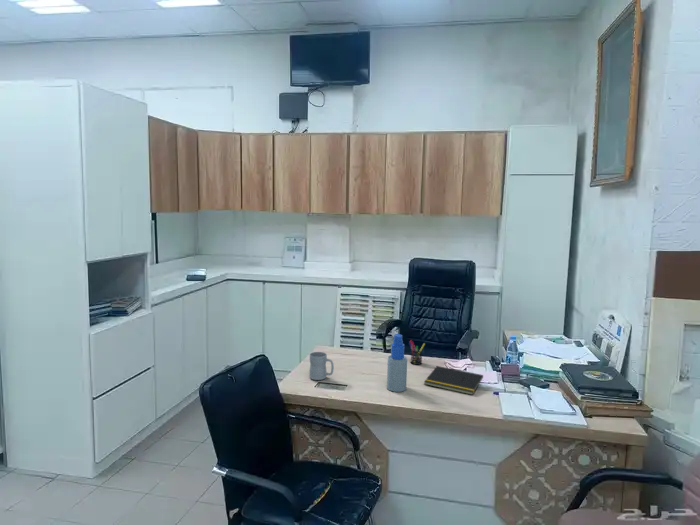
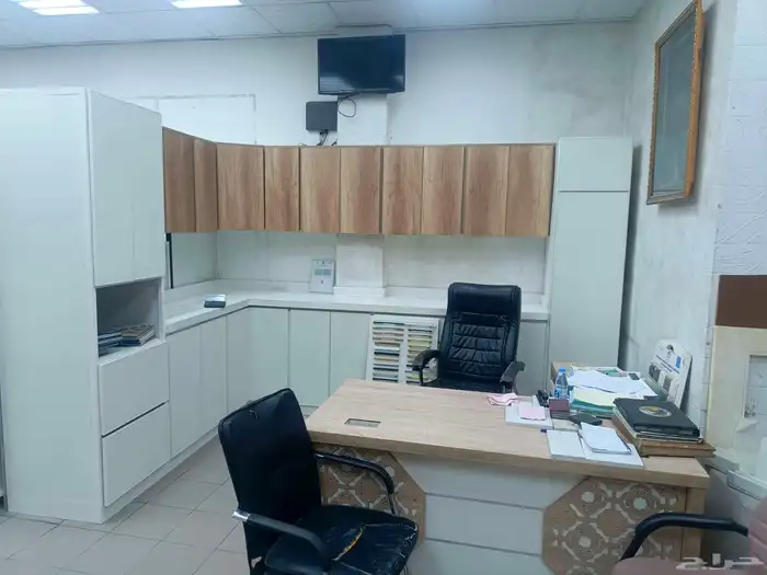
- spray bottle (397, 361)
- mug (321, 366)
- notepad (453, 379)
- pen holder (415, 352)
